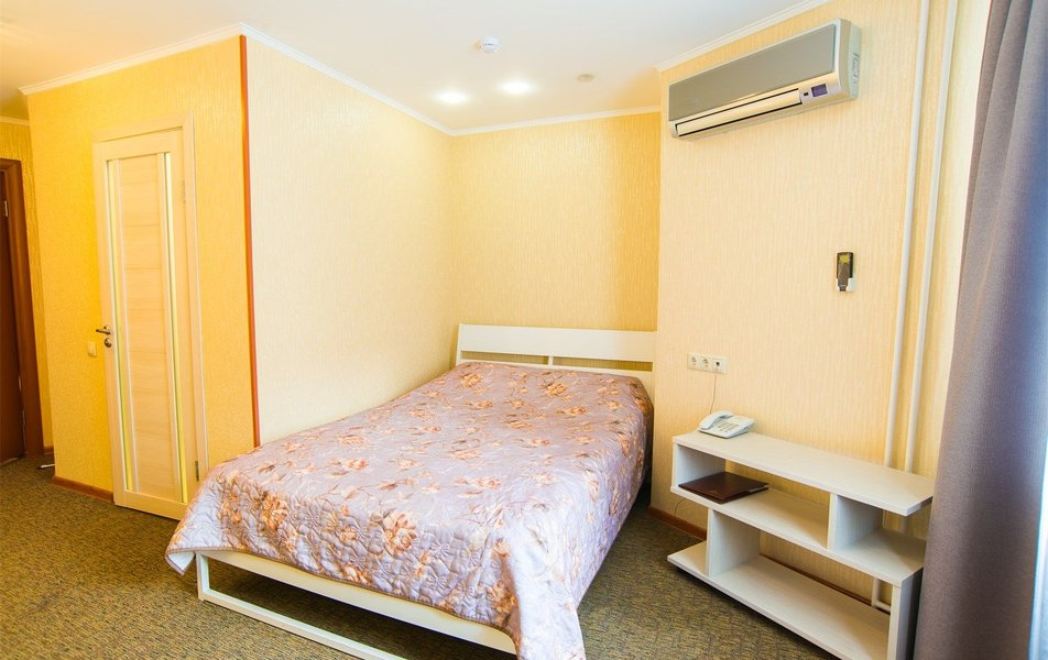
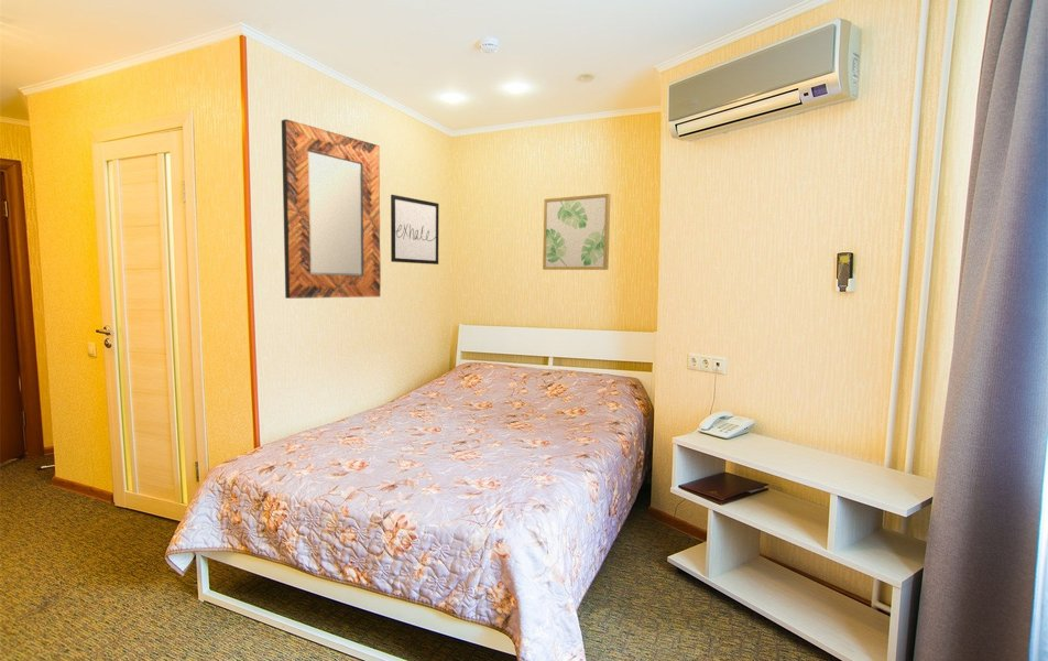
+ wall art (415, 231)
+ wall art (575, 232)
+ home mirror (335, 216)
